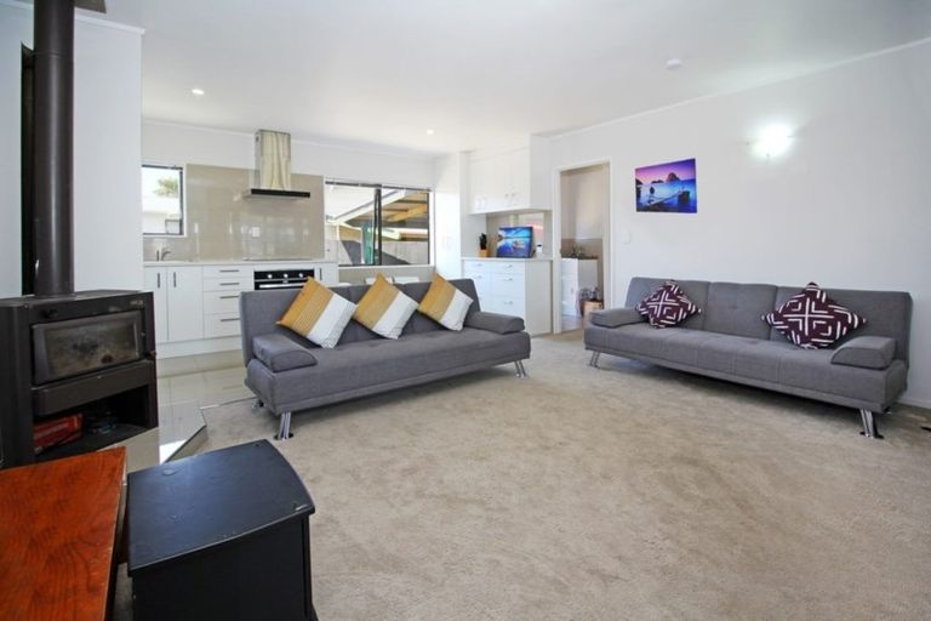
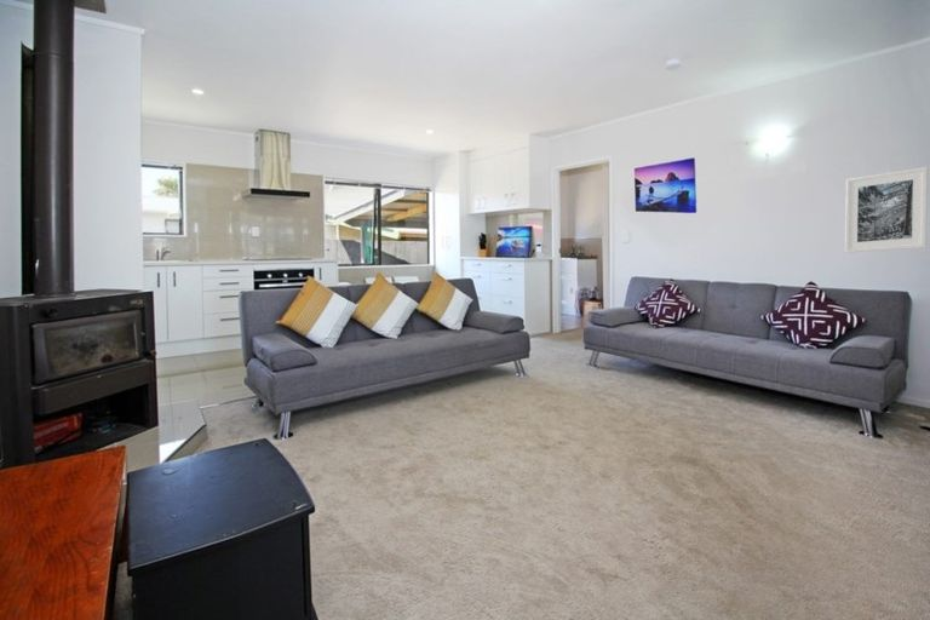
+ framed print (884, 212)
